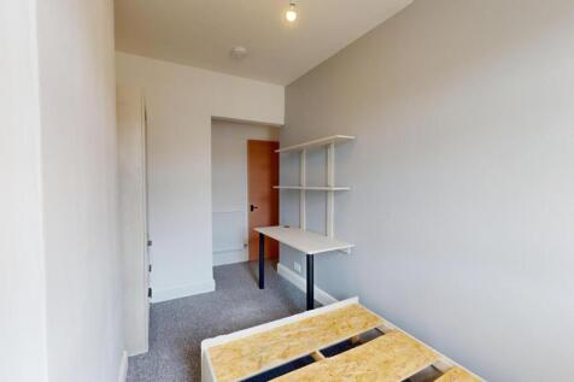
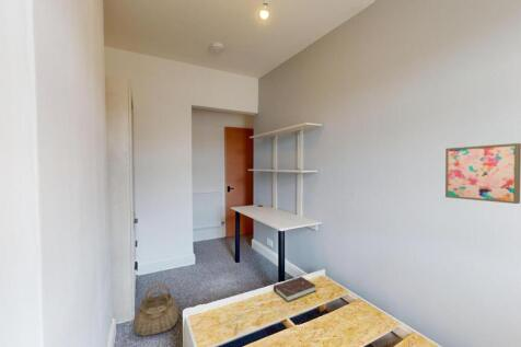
+ book (294, 288)
+ wall art (478, 173)
+ basket (157, 308)
